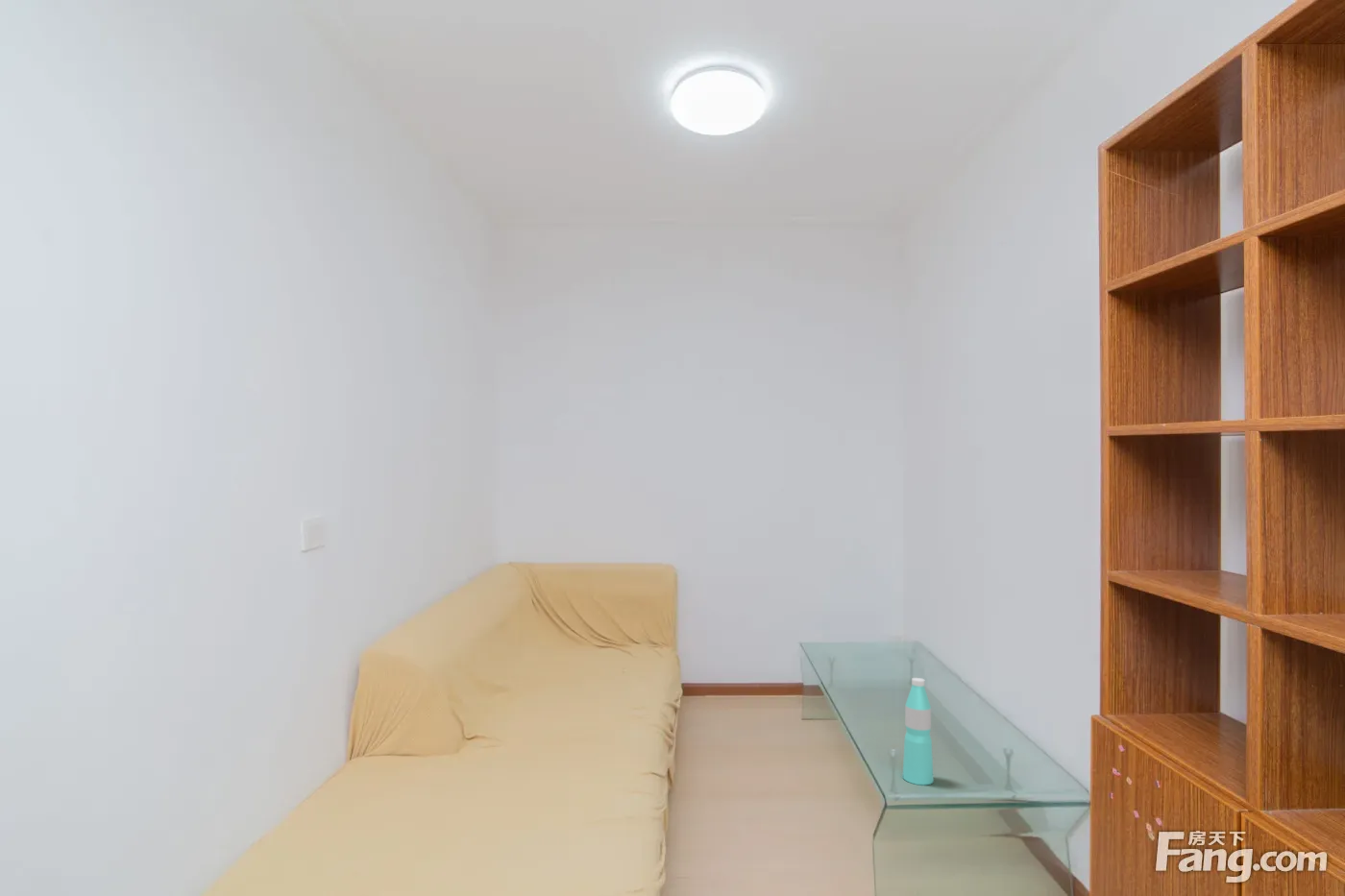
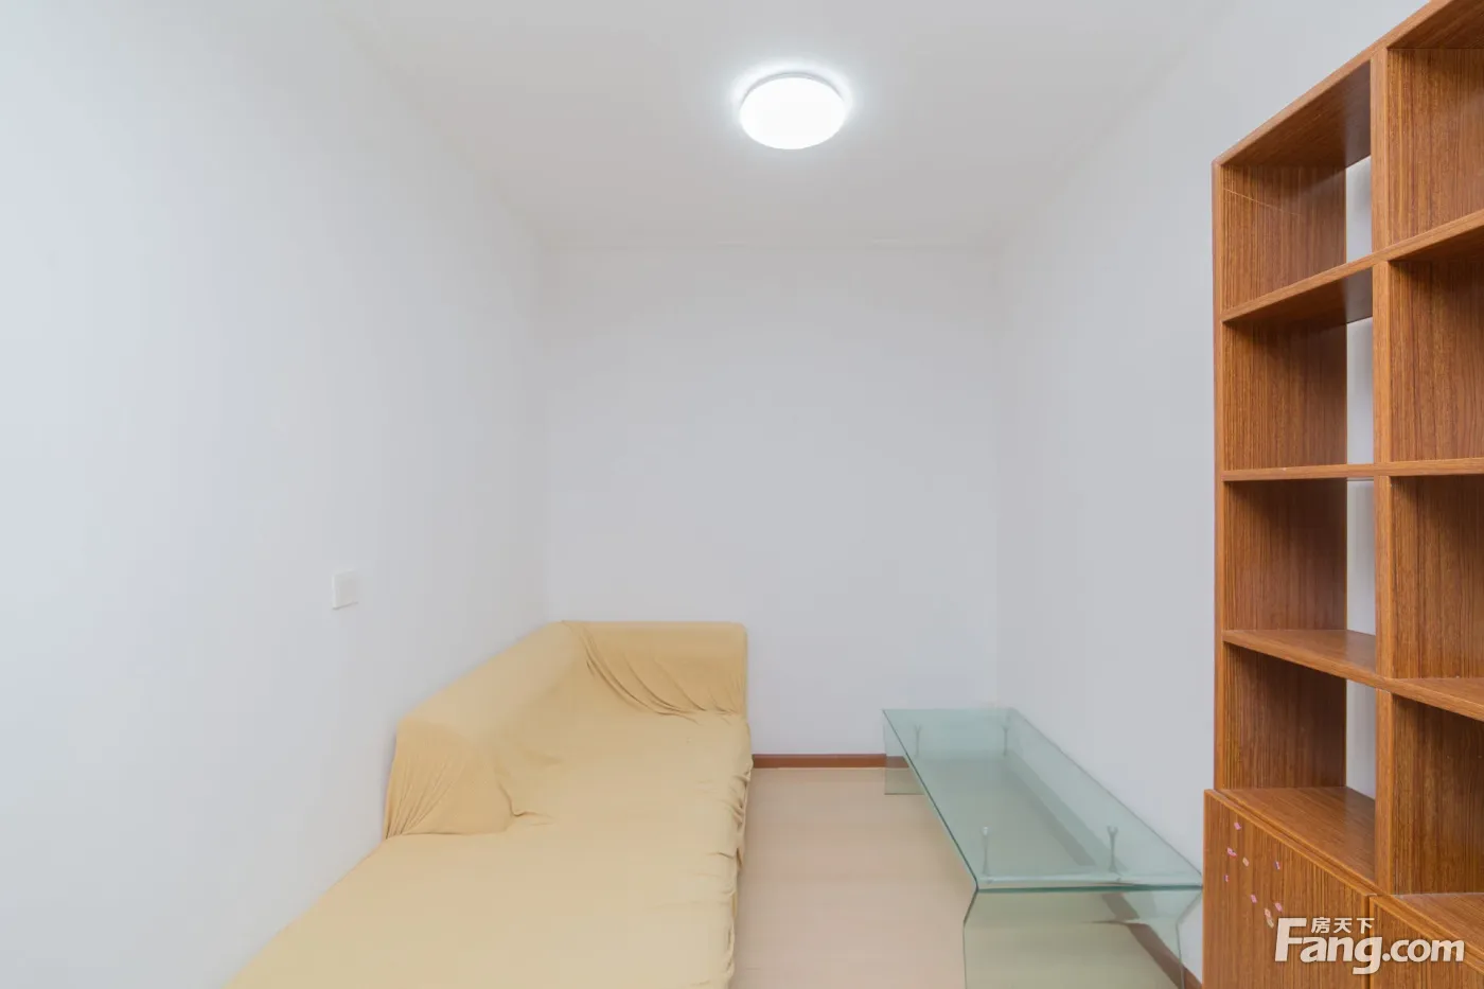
- water bottle (917, 729)
